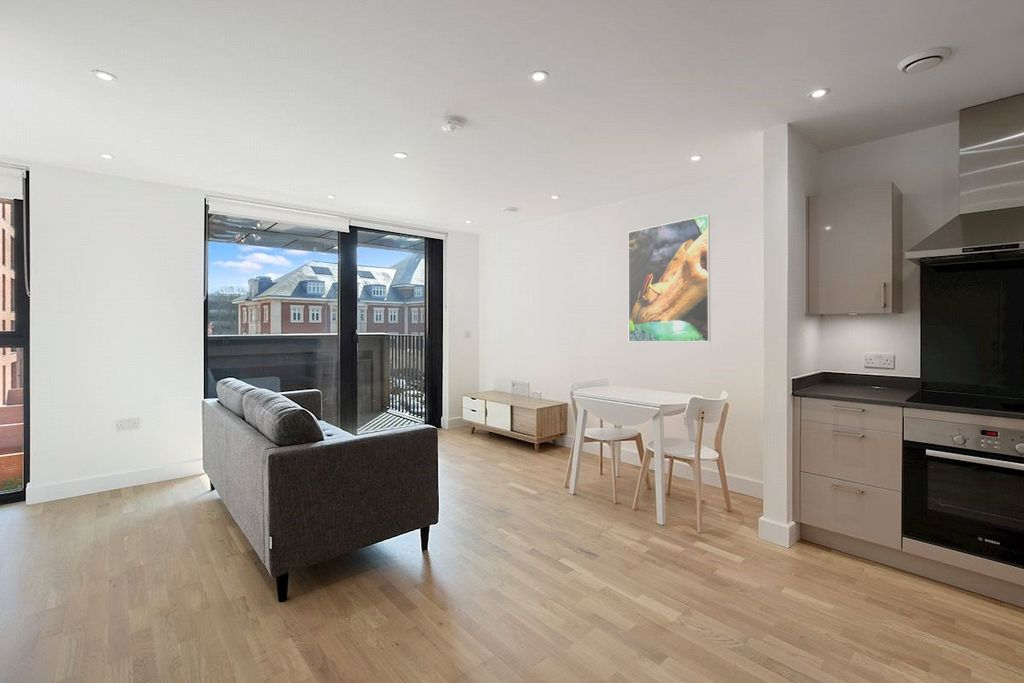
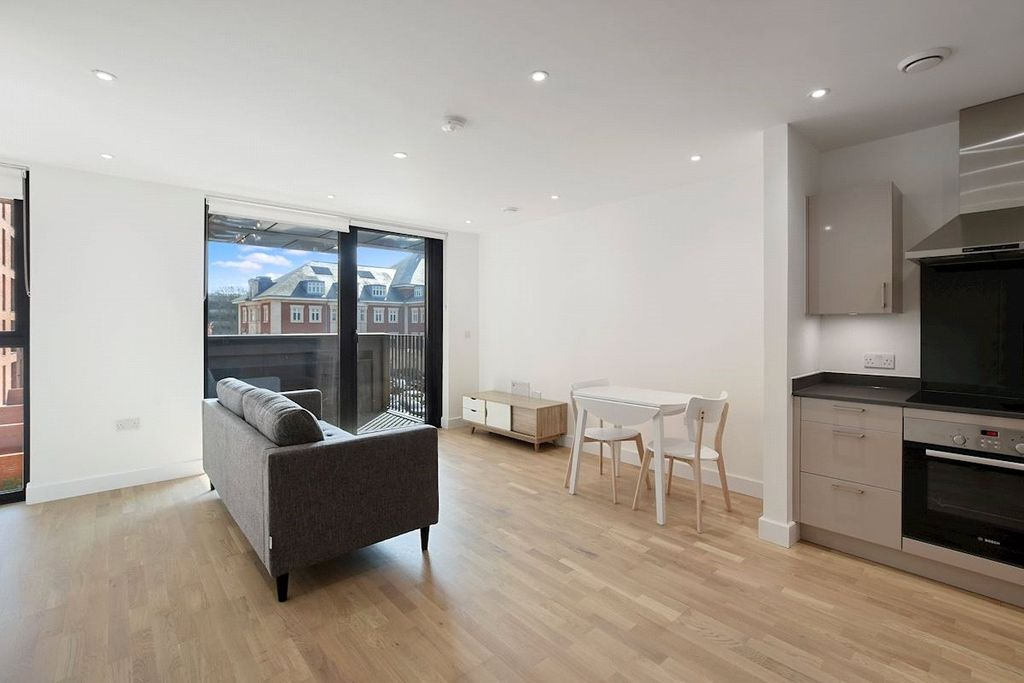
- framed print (666, 283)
